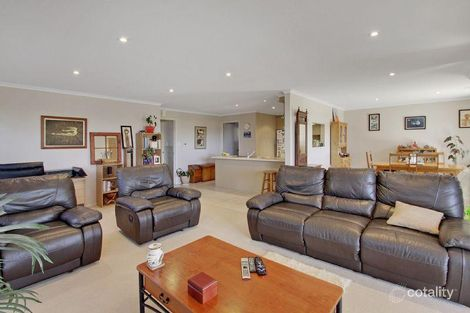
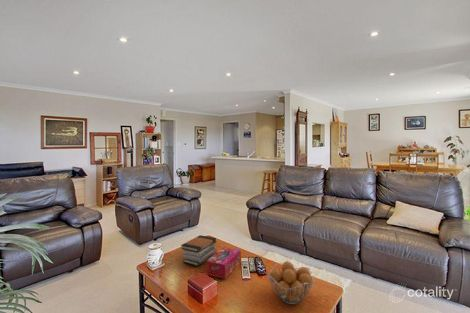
+ tissue box (224, 261)
+ book stack (199, 249)
+ fruit basket (290, 282)
